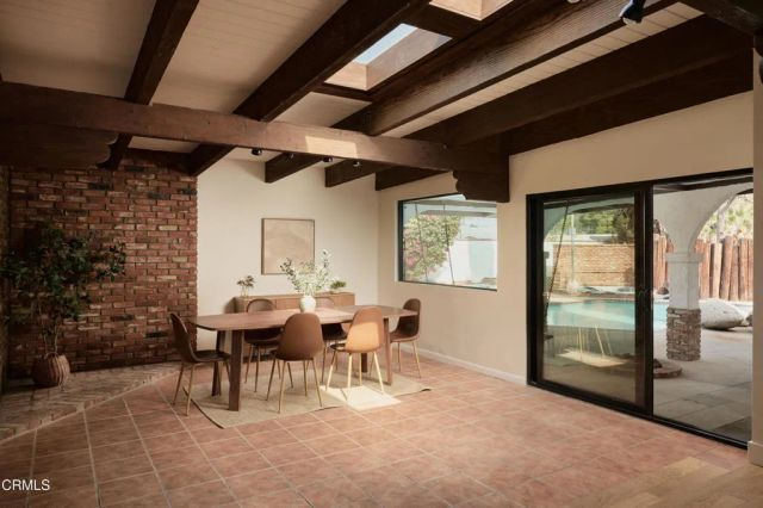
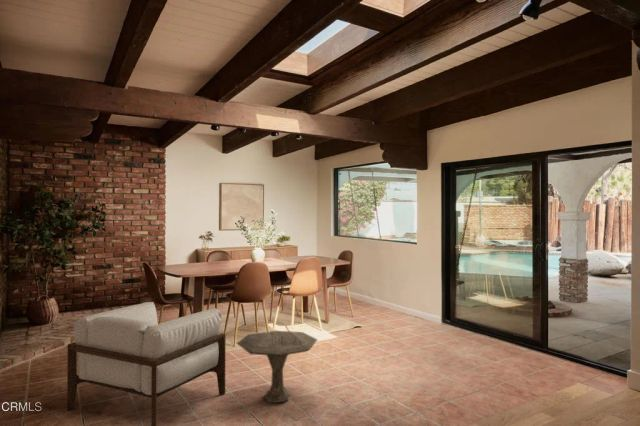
+ side table (277, 367)
+ armchair (149, 356)
